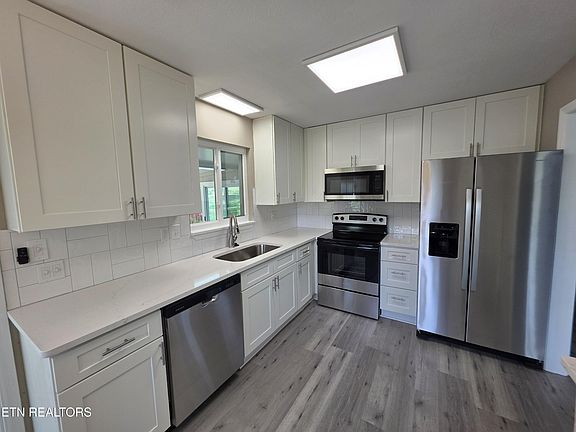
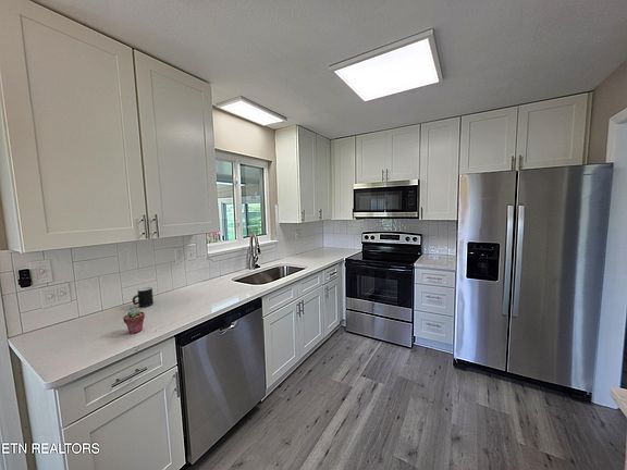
+ potted succulent (134, 319)
+ mug (142, 297)
